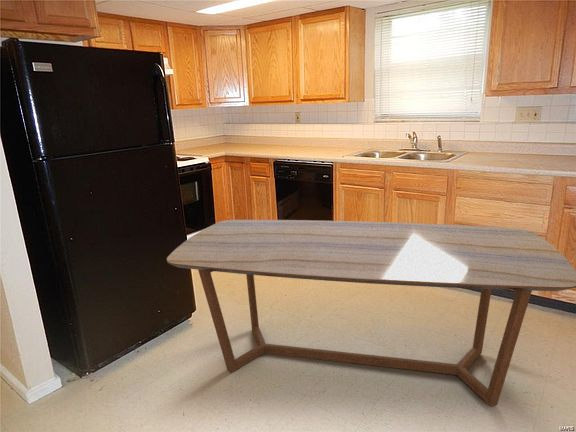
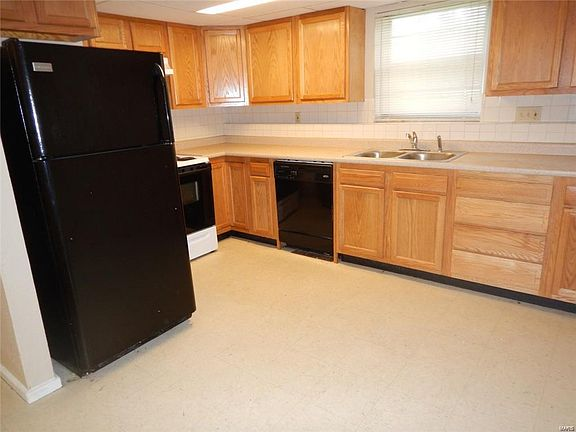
- dining table (355, 282)
